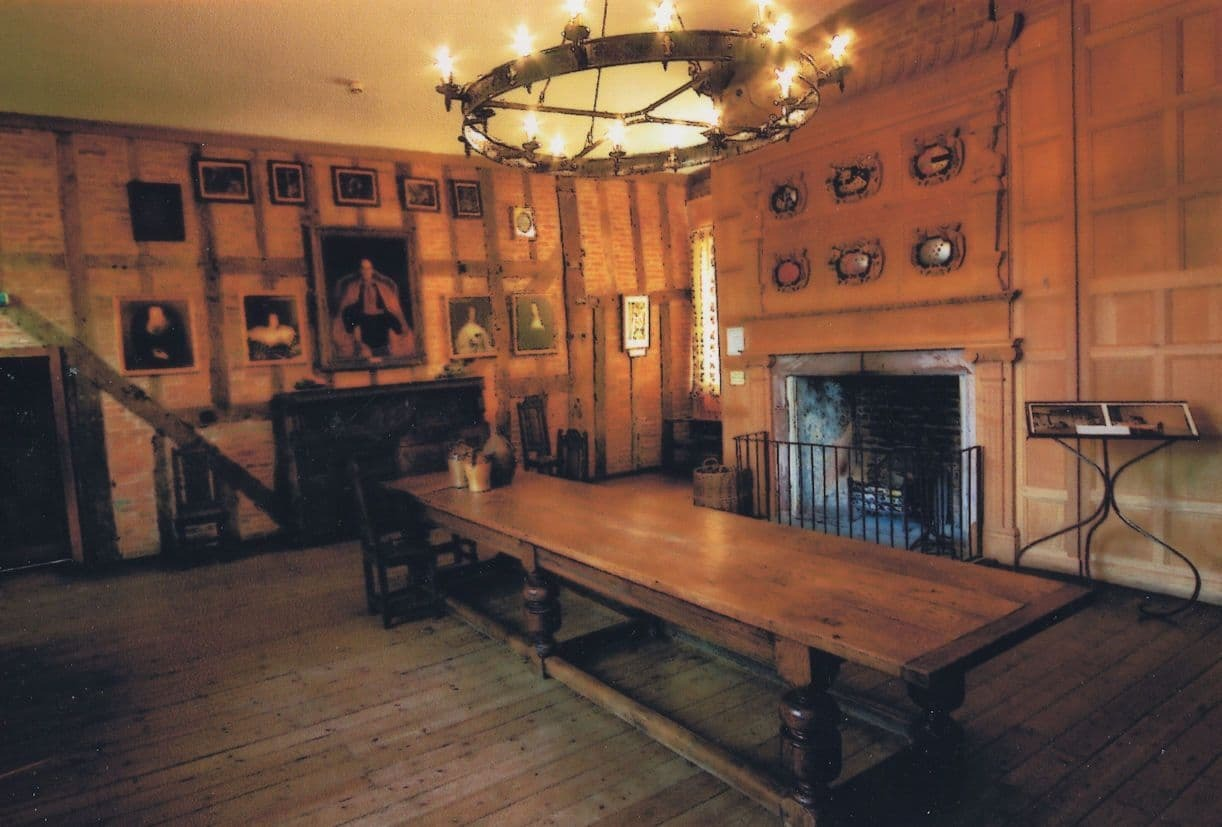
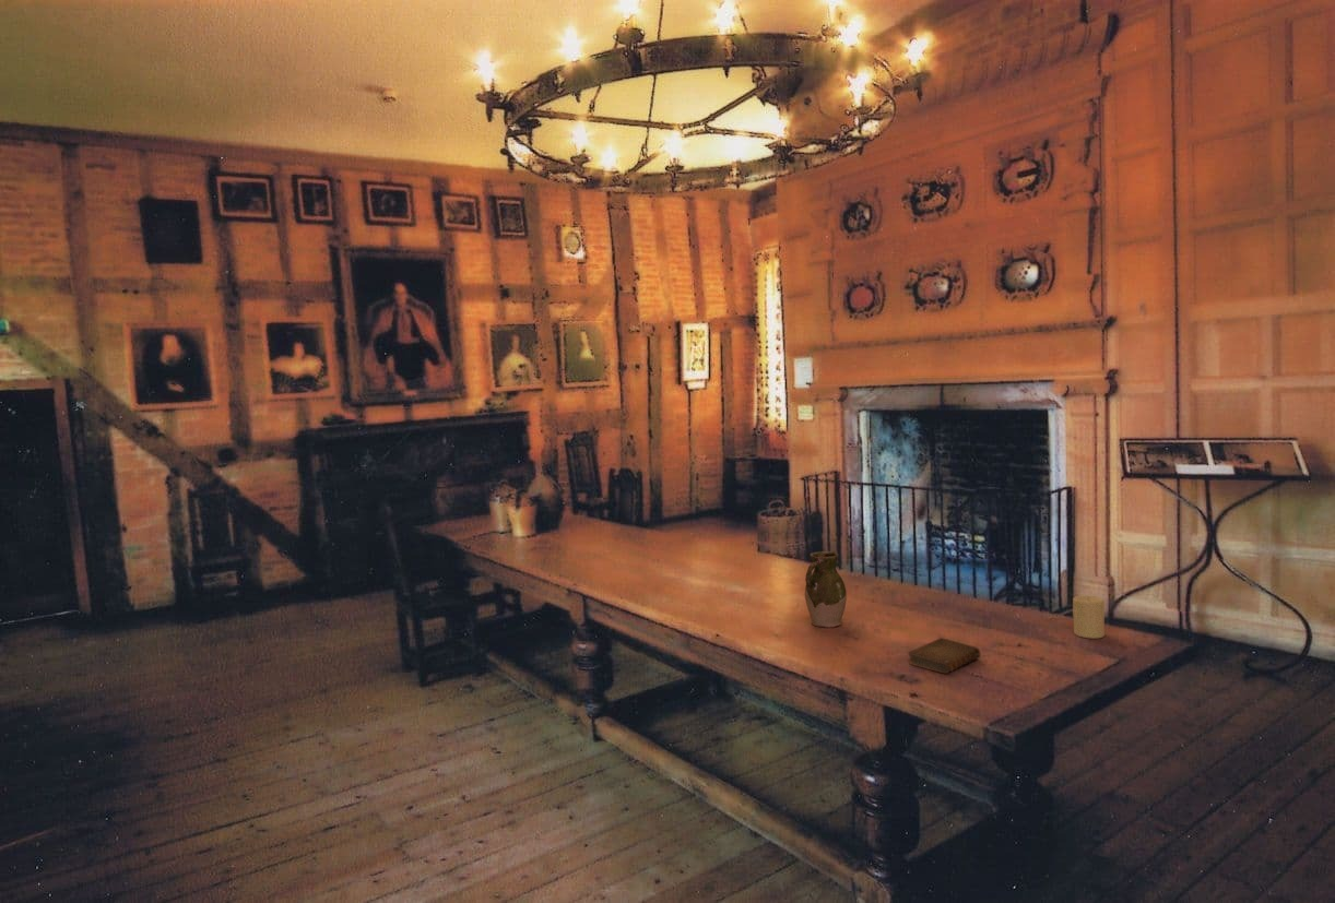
+ pitcher (823, 589)
+ candle (1089, 615)
+ book (944, 654)
